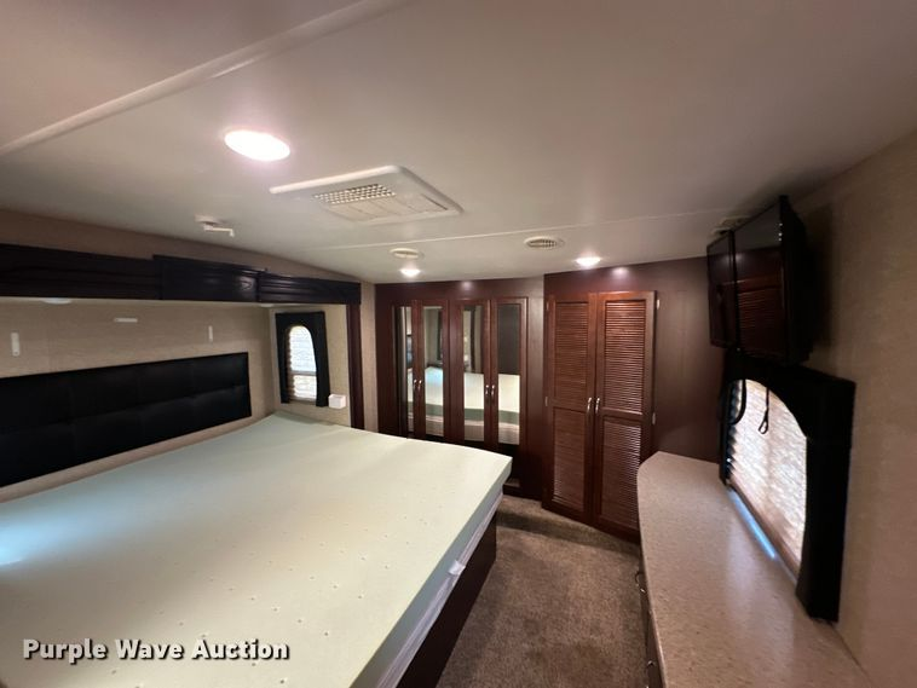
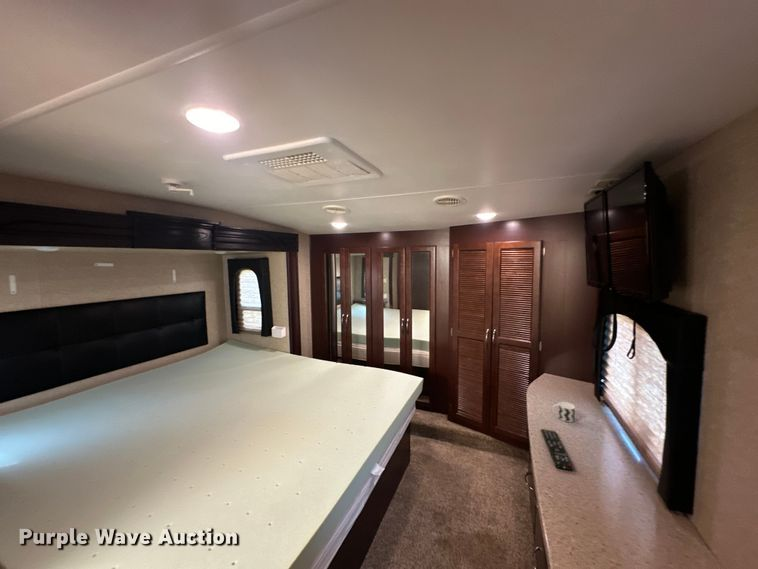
+ cup (563, 411)
+ remote control (555, 447)
